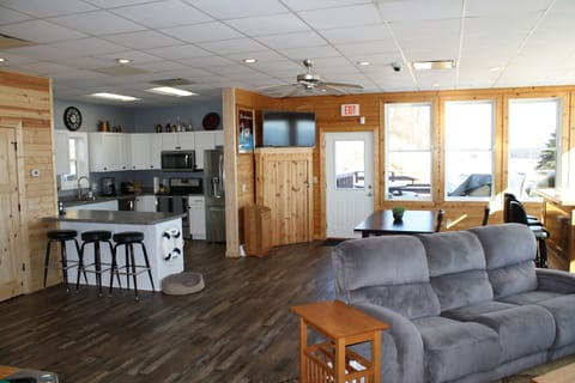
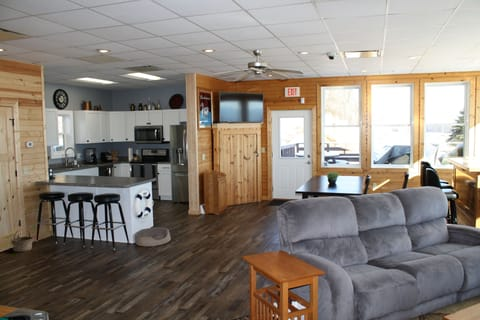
+ basket (22, 239)
